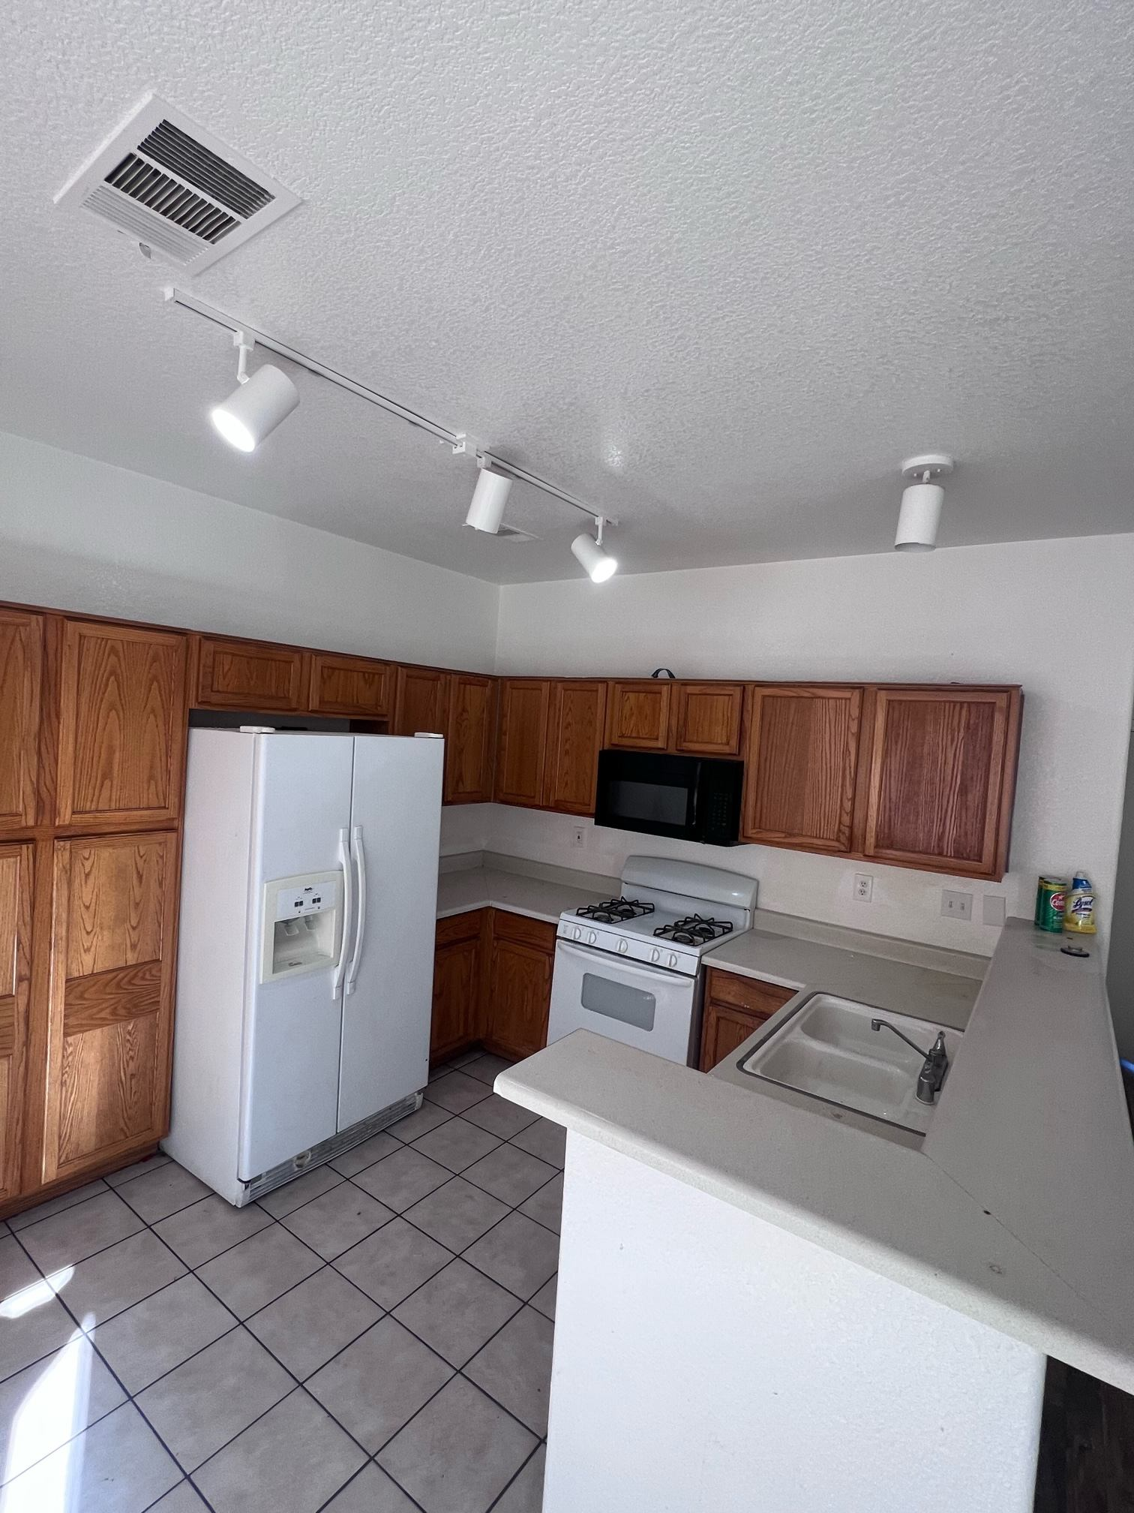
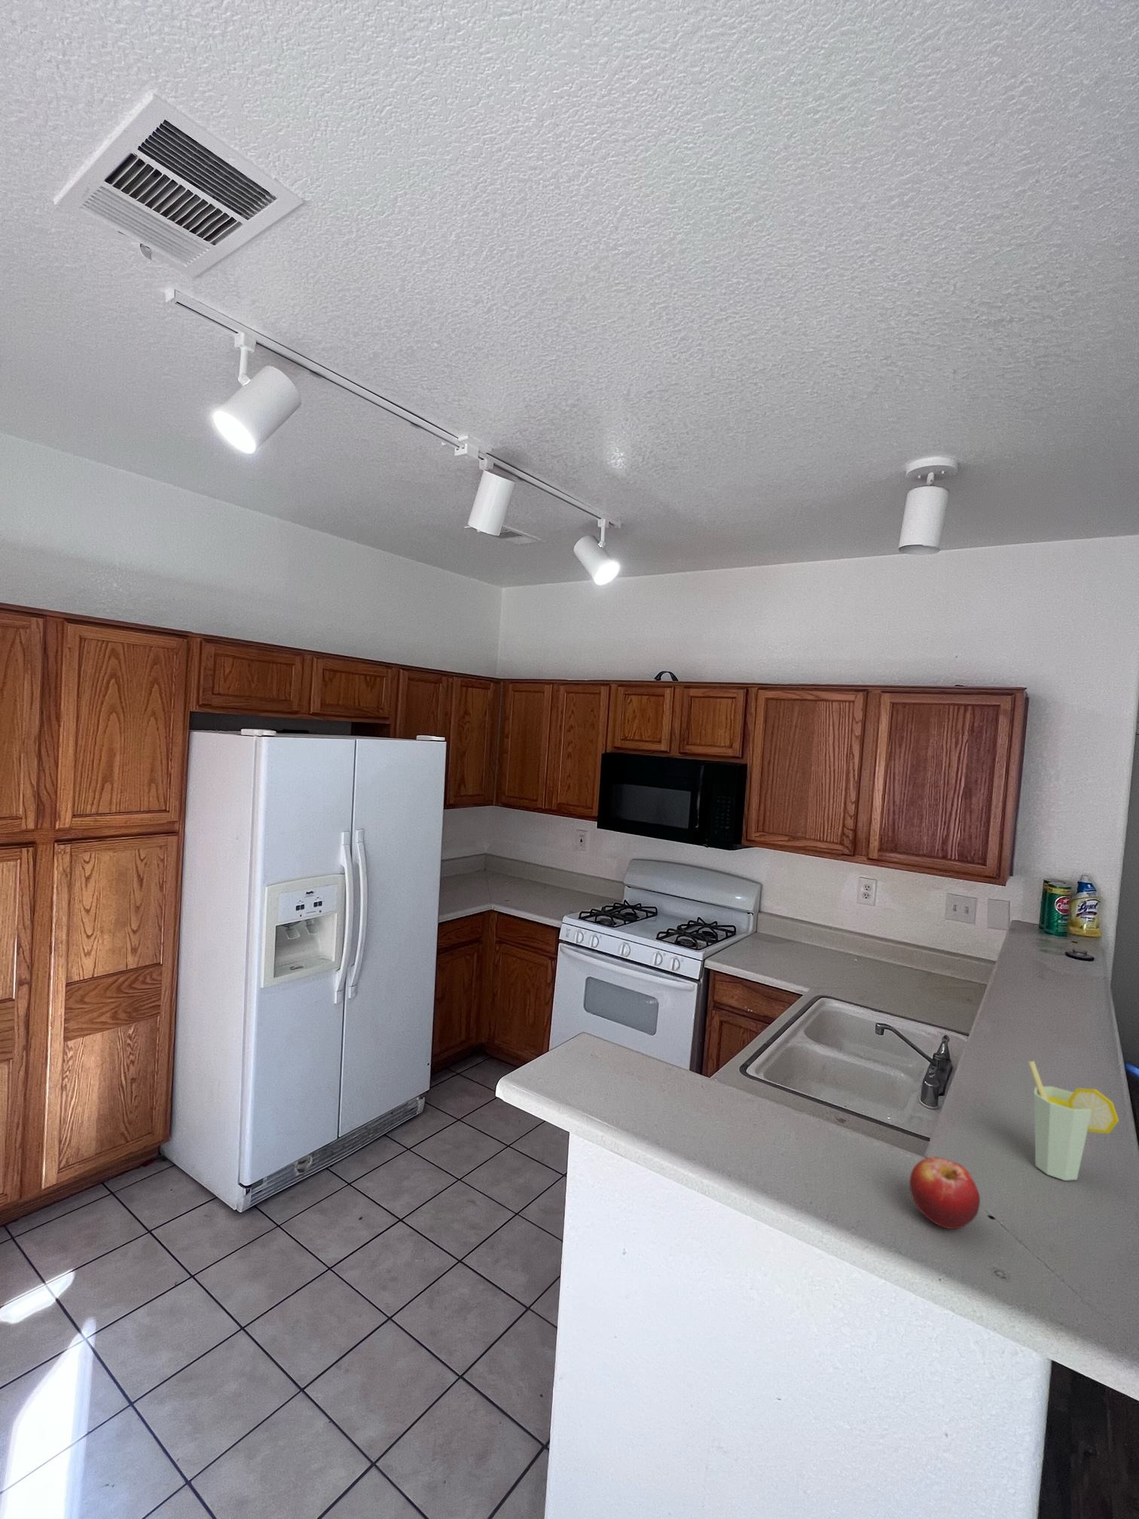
+ fruit (943, 1191)
+ cup (1067, 1124)
